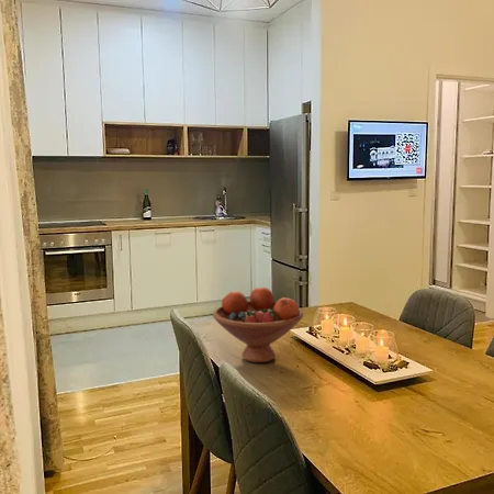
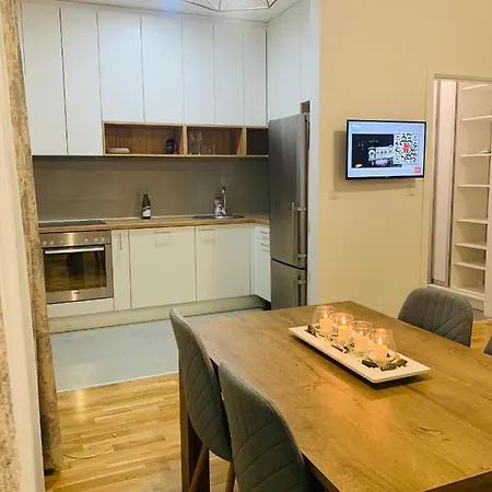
- fruit bowl (258, 325)
